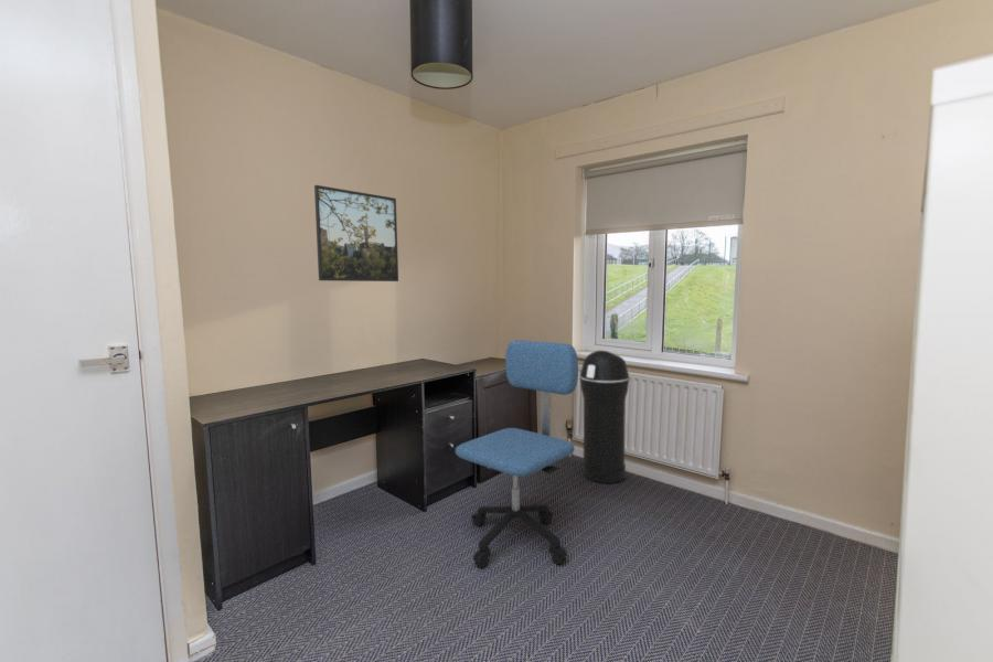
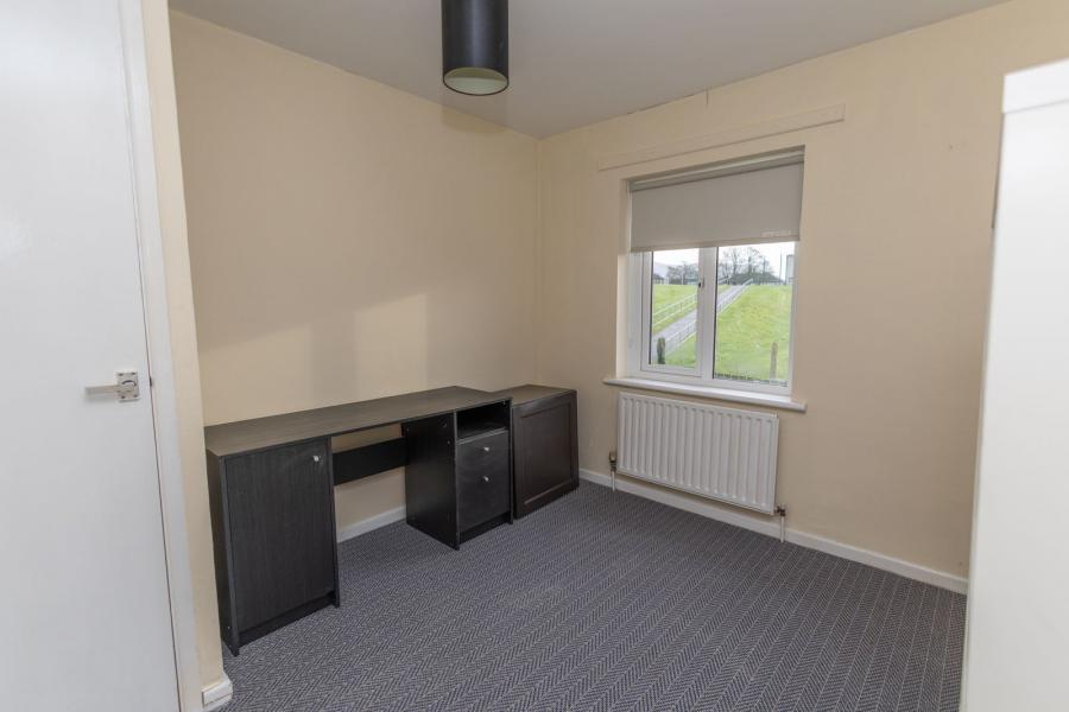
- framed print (359, 236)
- trash can (602, 413)
- office chair (514, 446)
